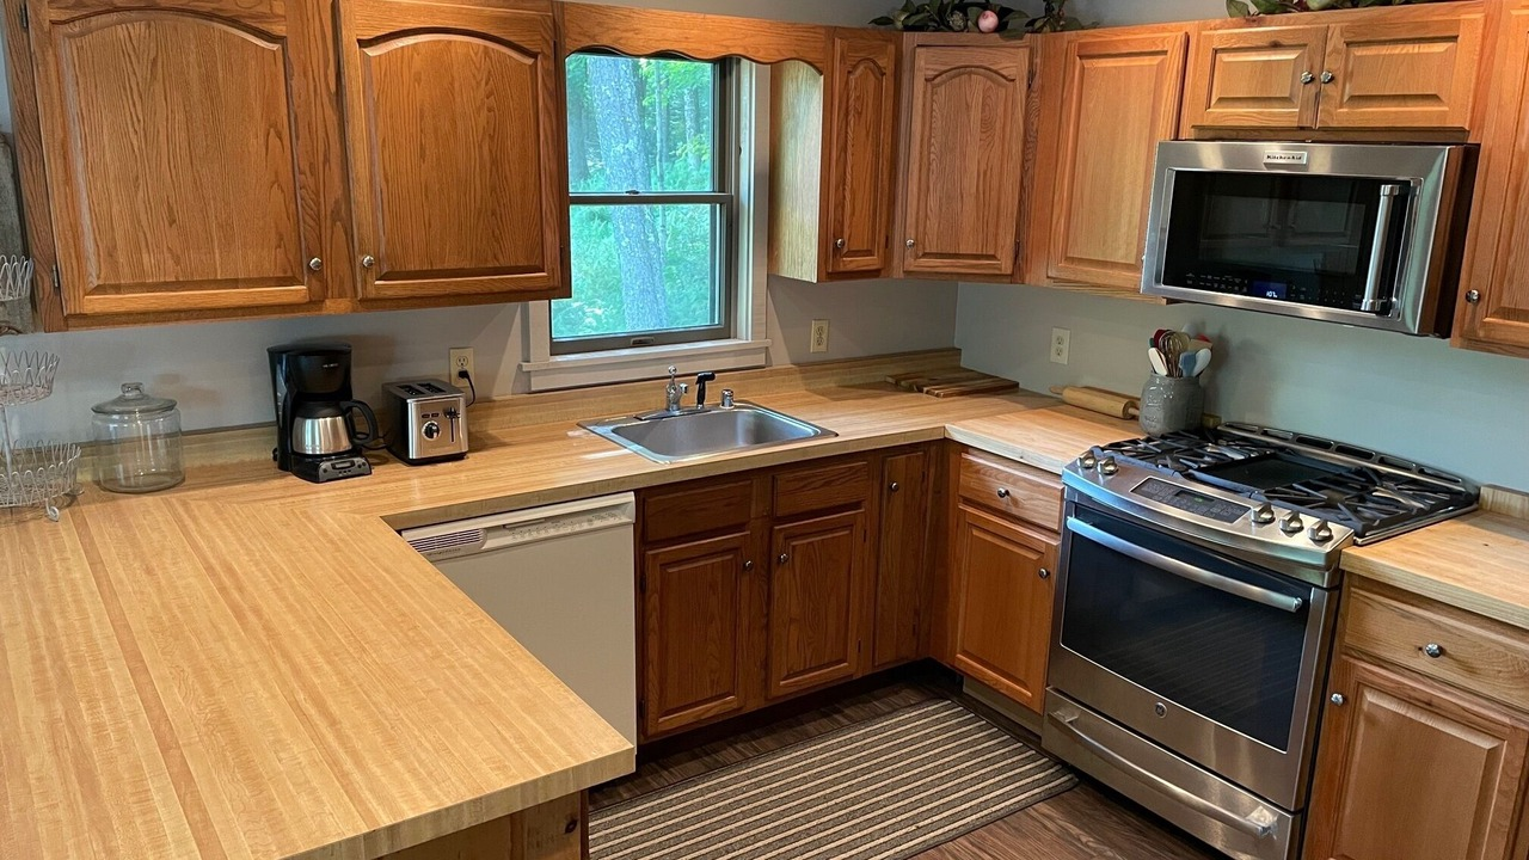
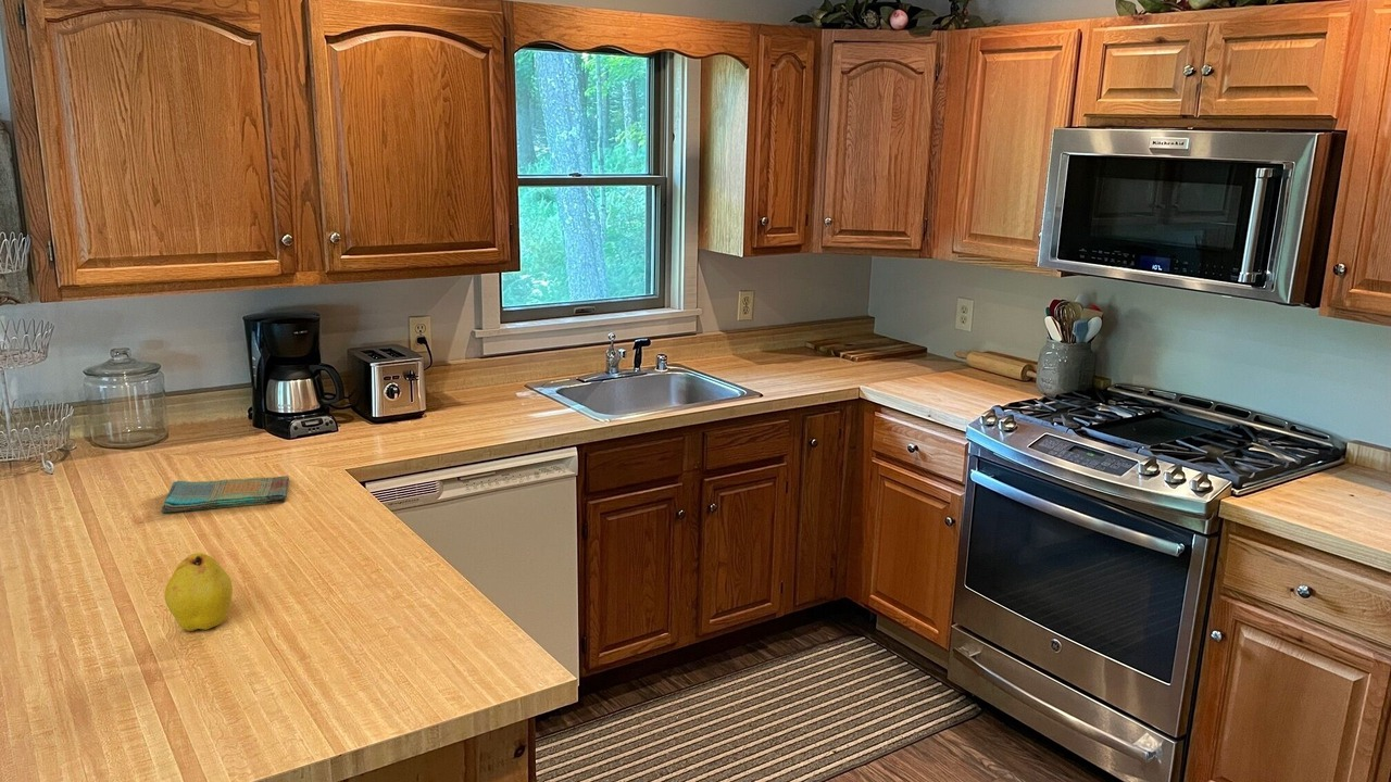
+ dish towel (227, 491)
+ fruit (199, 590)
